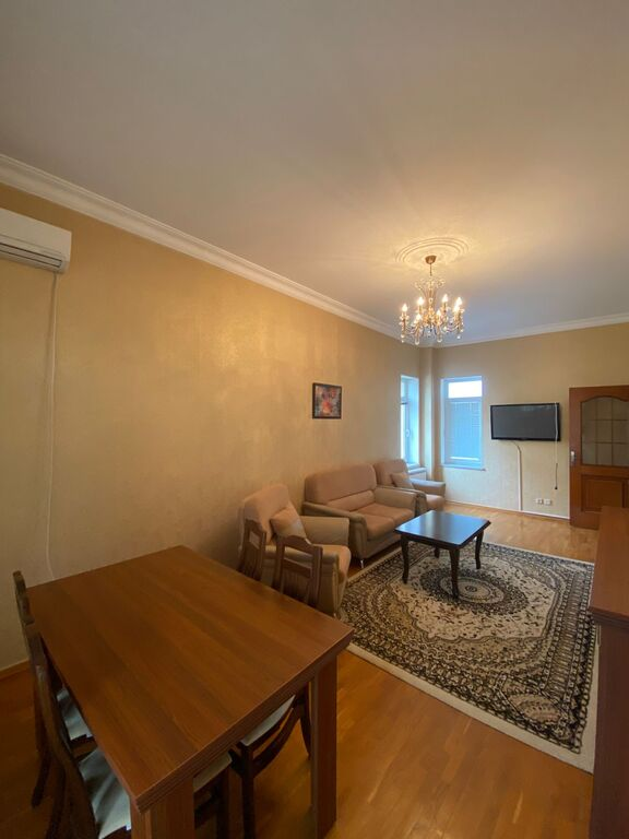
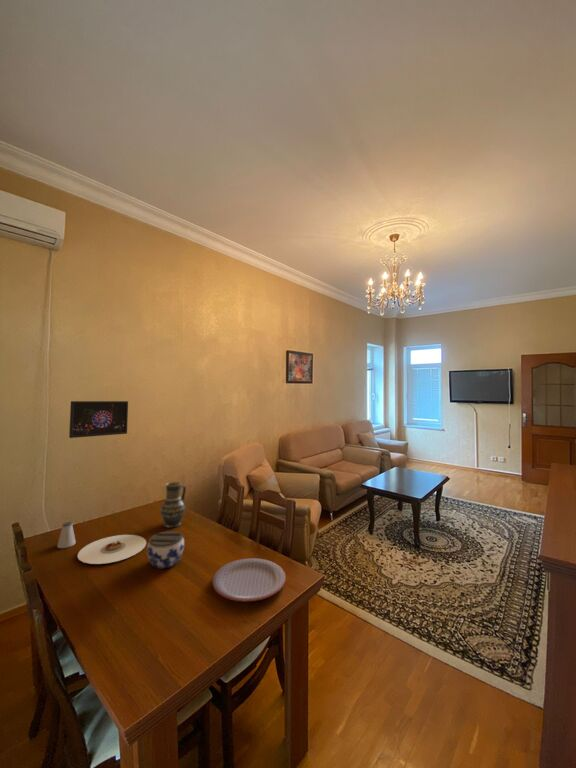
+ plate (249, 579)
+ saltshaker (66, 533)
+ plate (113, 546)
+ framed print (100, 418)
+ vase (173, 503)
+ jar (165, 549)
